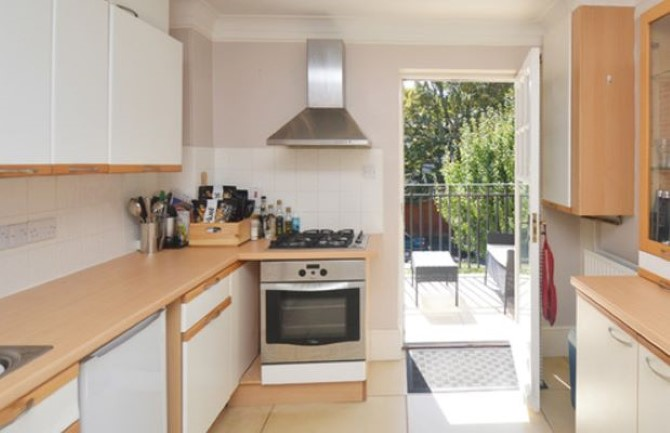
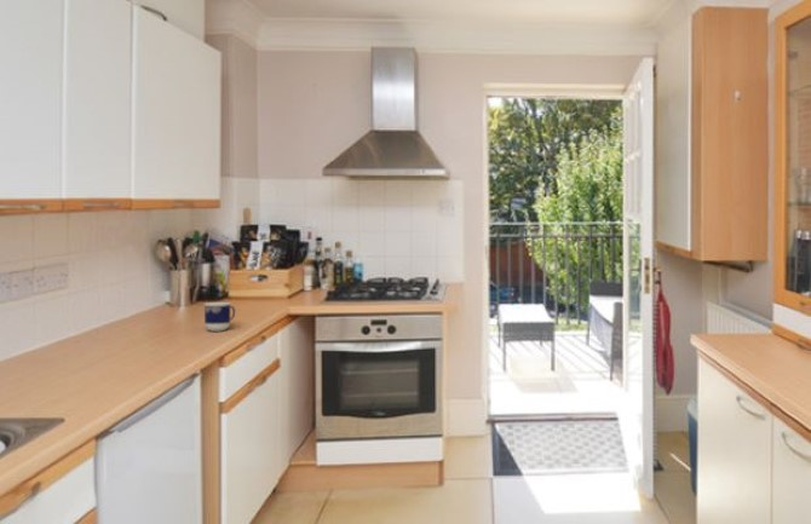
+ cup (220, 316)
